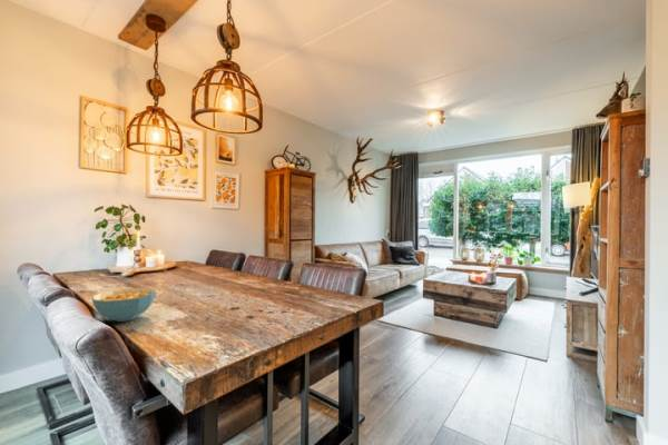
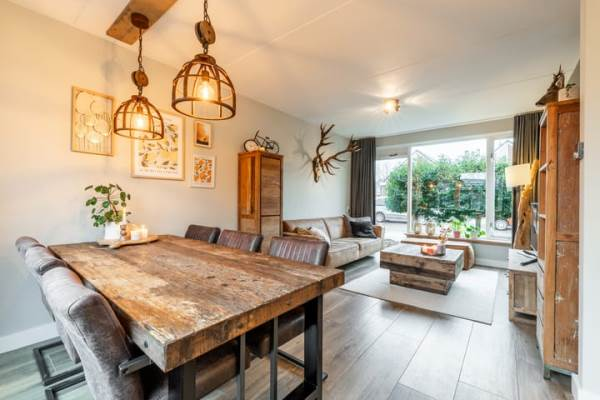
- cereal bowl (125, 306)
